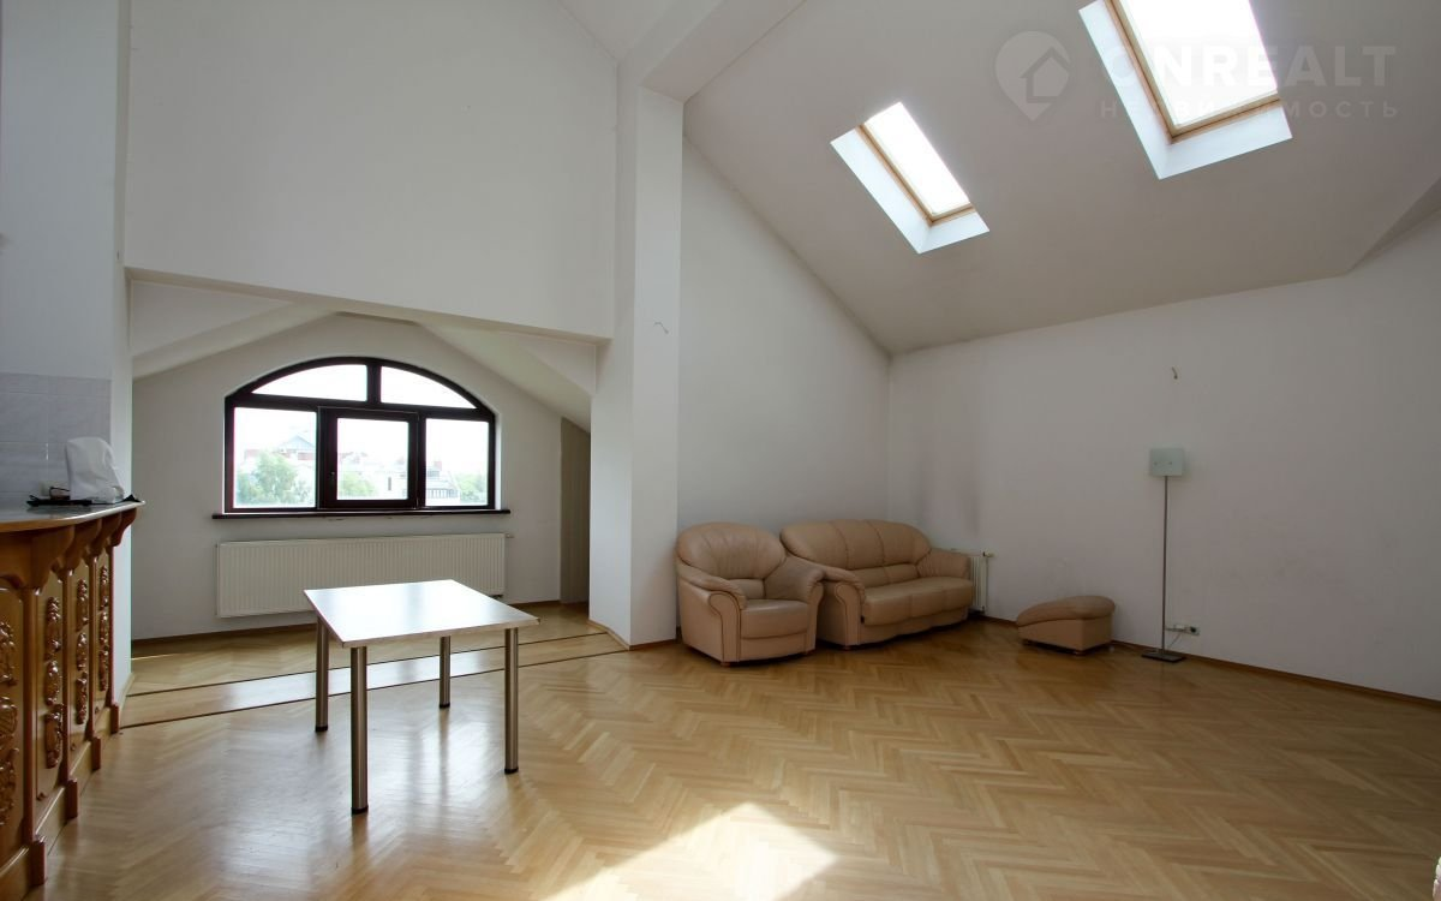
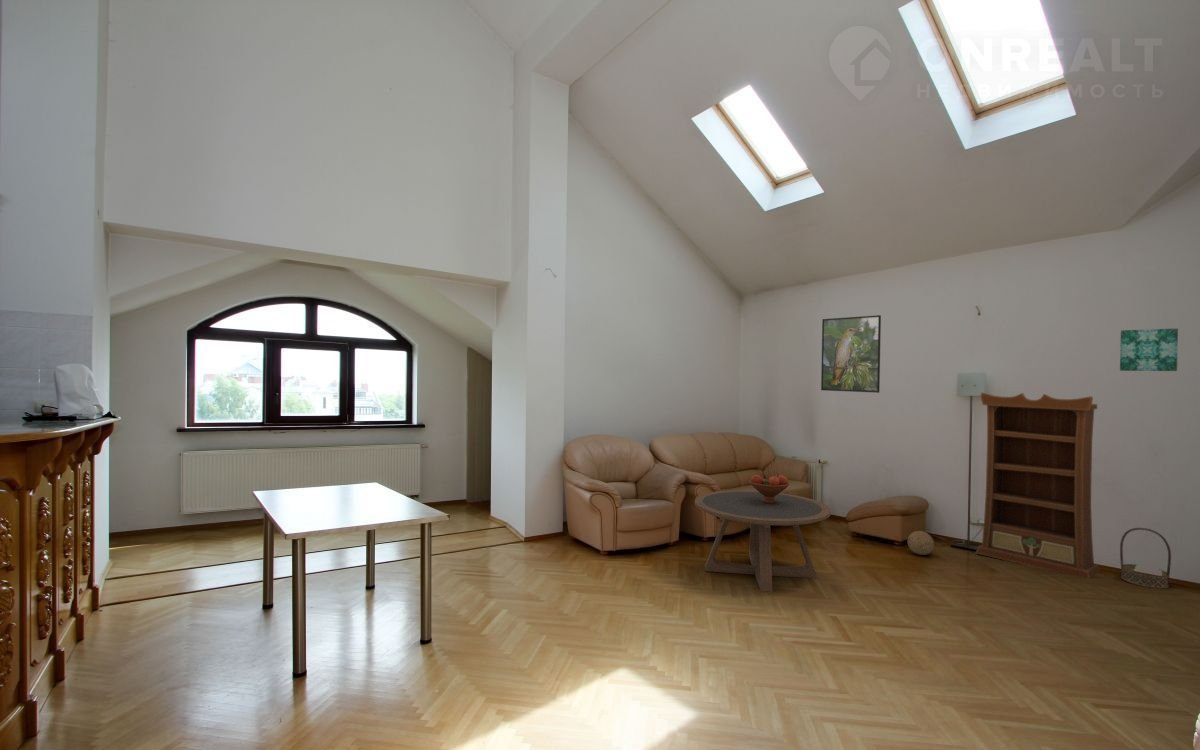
+ basket (1135, 565)
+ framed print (849, 354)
+ decorative ball (920, 542)
+ fruit bowl (769, 487)
+ wall art (1148, 350)
+ coffee table (760, 538)
+ bookcase (1036, 477)
